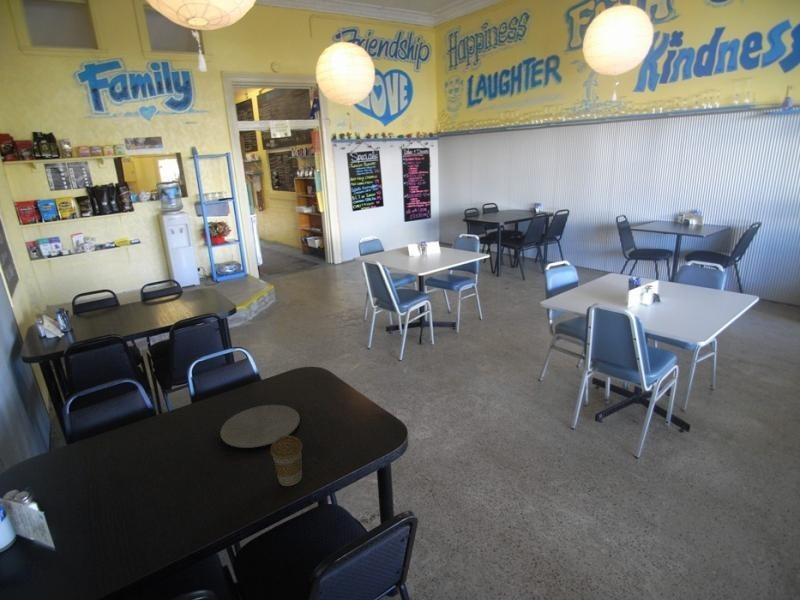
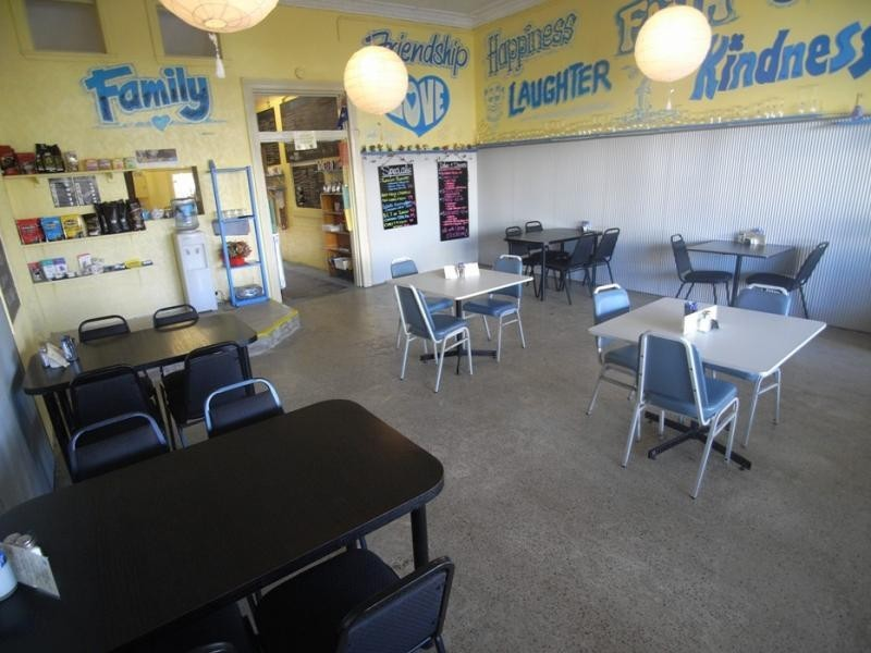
- plate (261, 425)
- coffee cup (288, 460)
